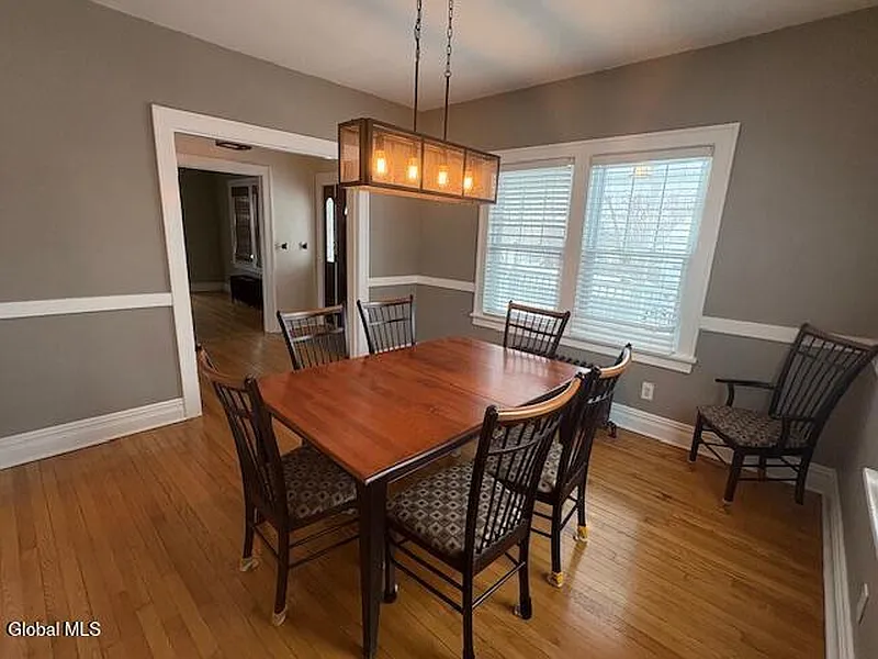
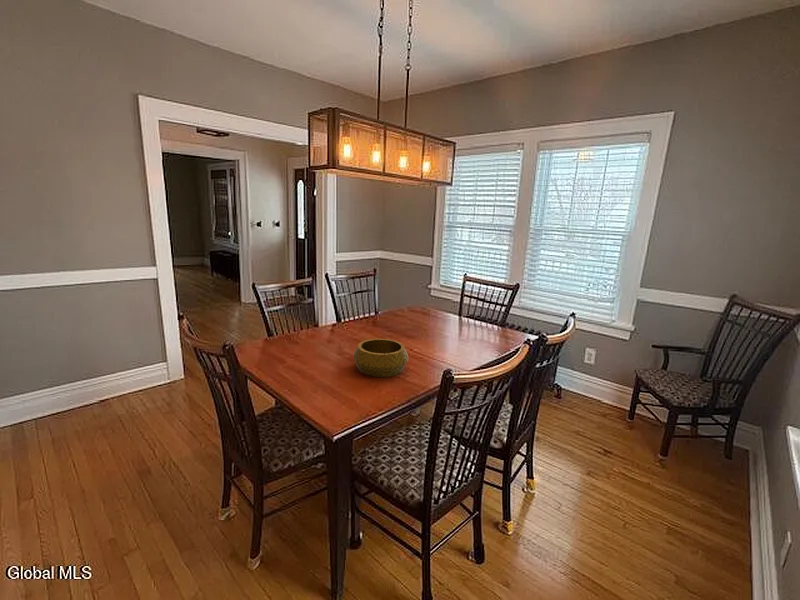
+ decorative bowl (380, 356)
